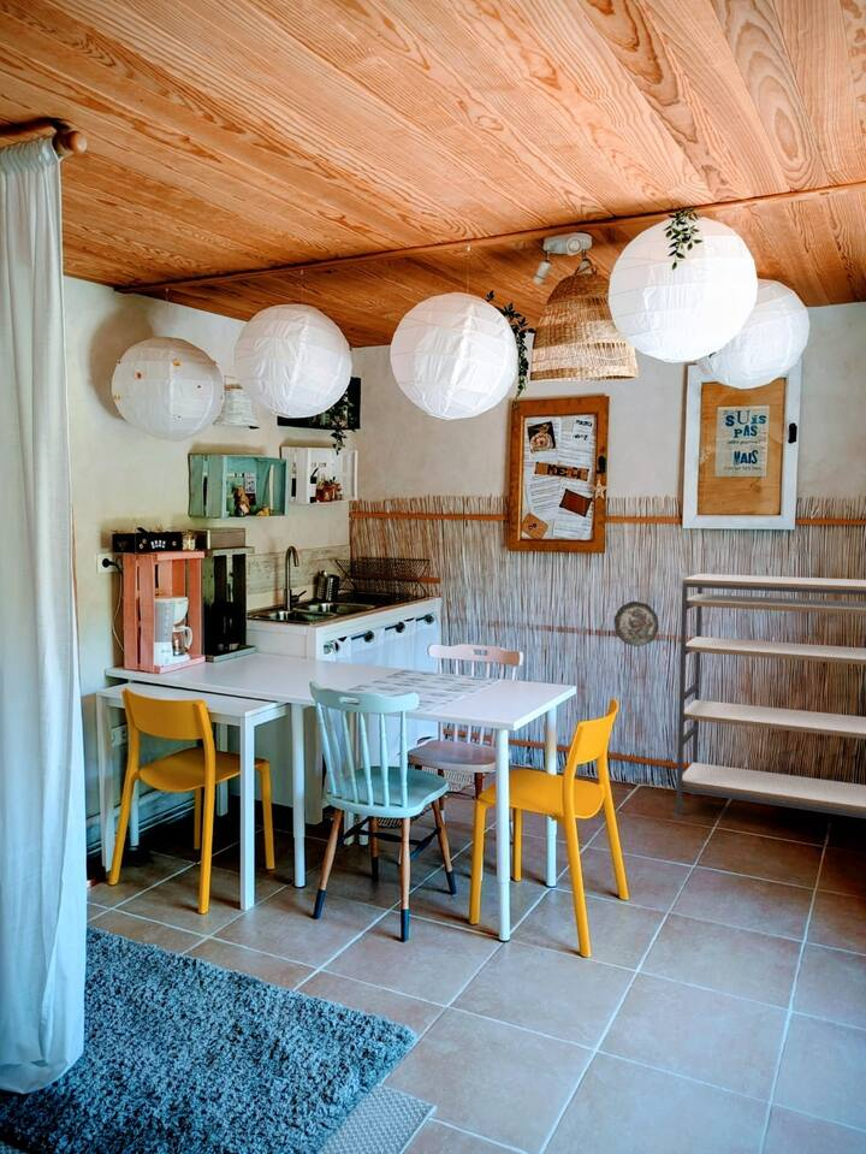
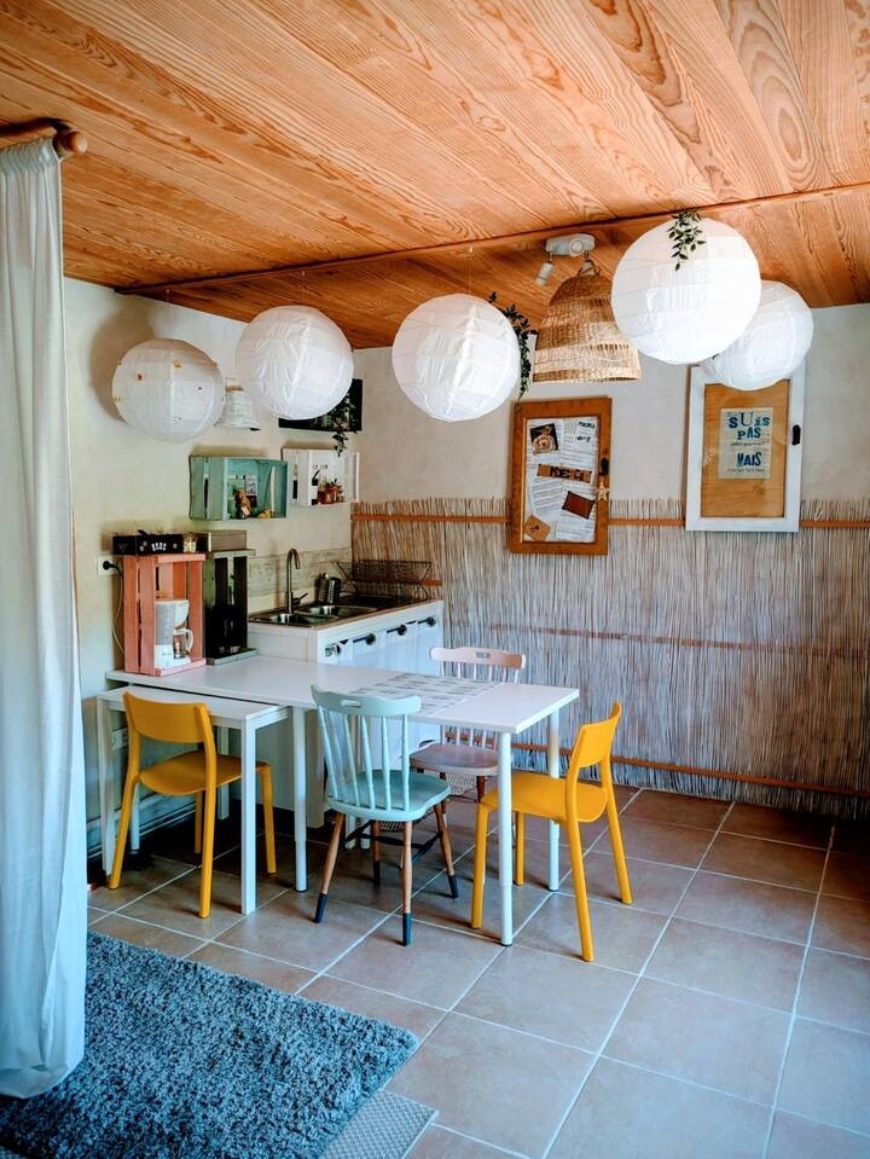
- shelving unit (788, 709)
- decorative plate (636, 623)
